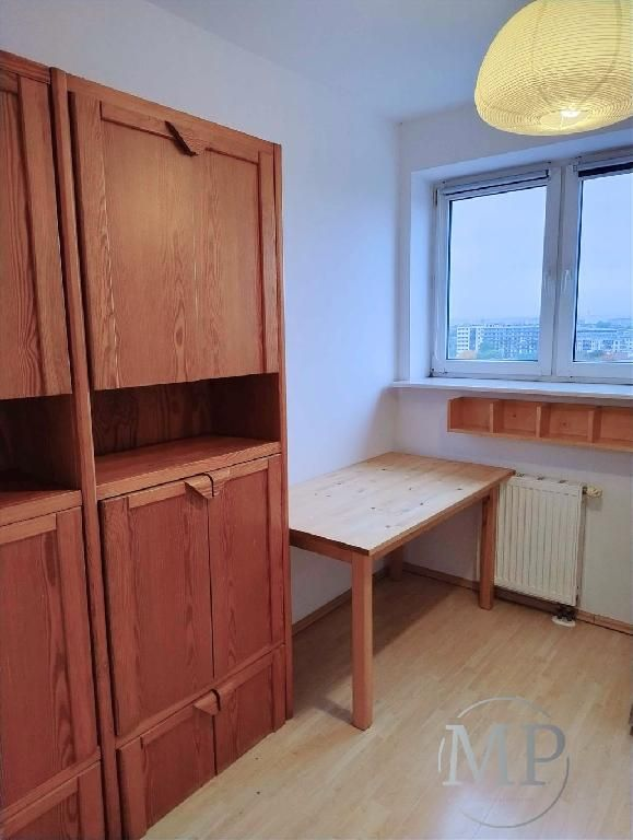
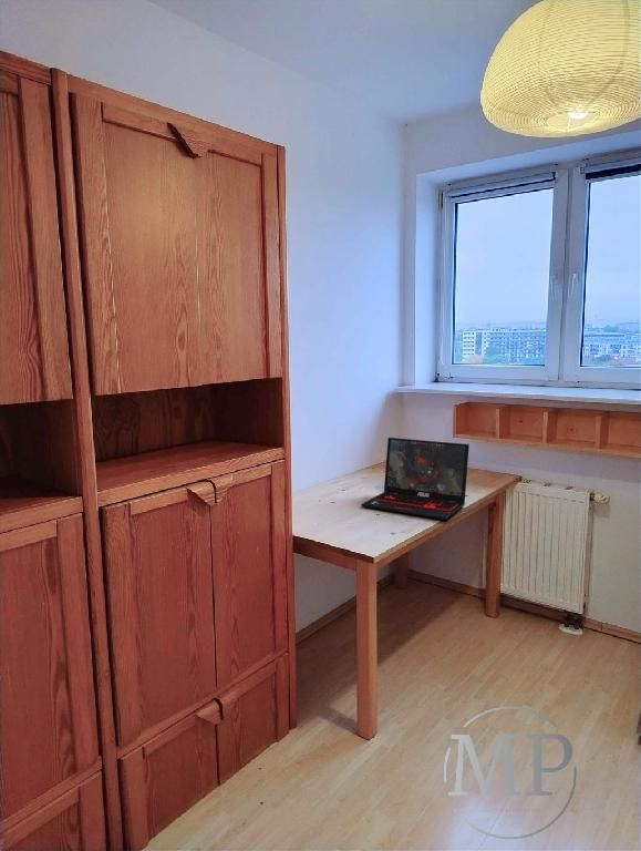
+ laptop (414, 475)
